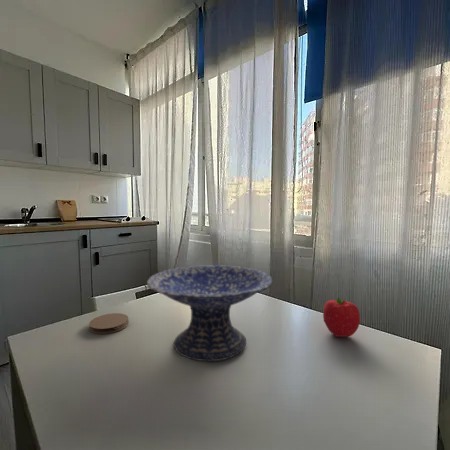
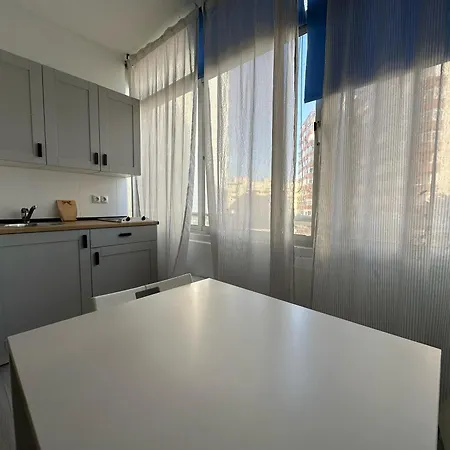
- coaster (109, 322)
- fruit (341, 316)
- decorative bowl (210, 308)
